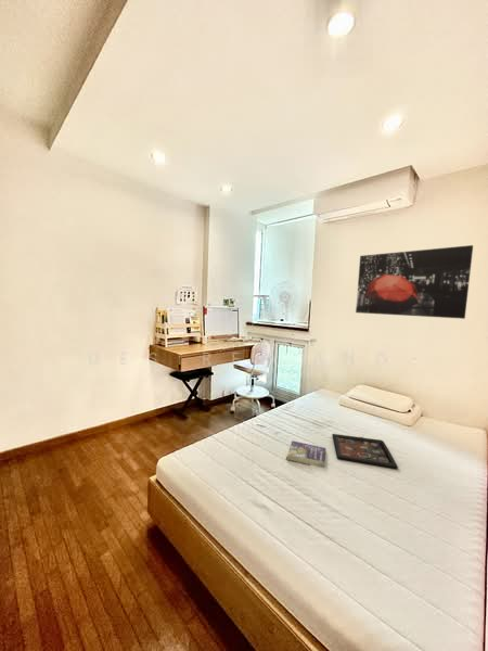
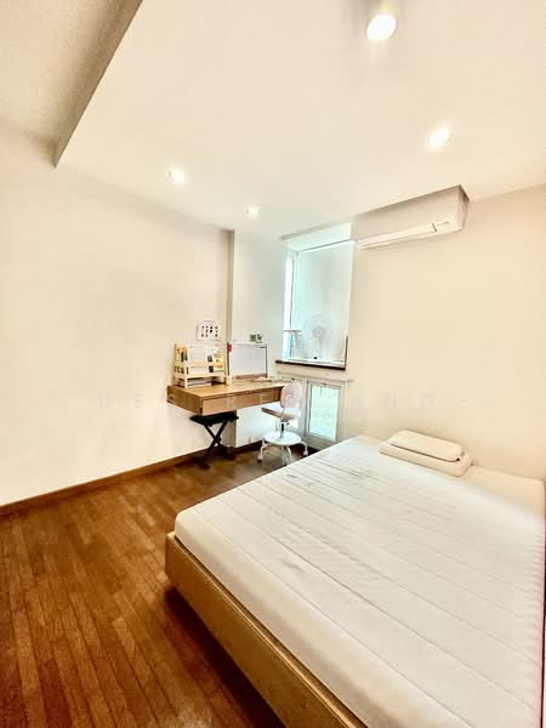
- wall art (407, 283)
- book (306, 452)
- decorative tray (361, 449)
